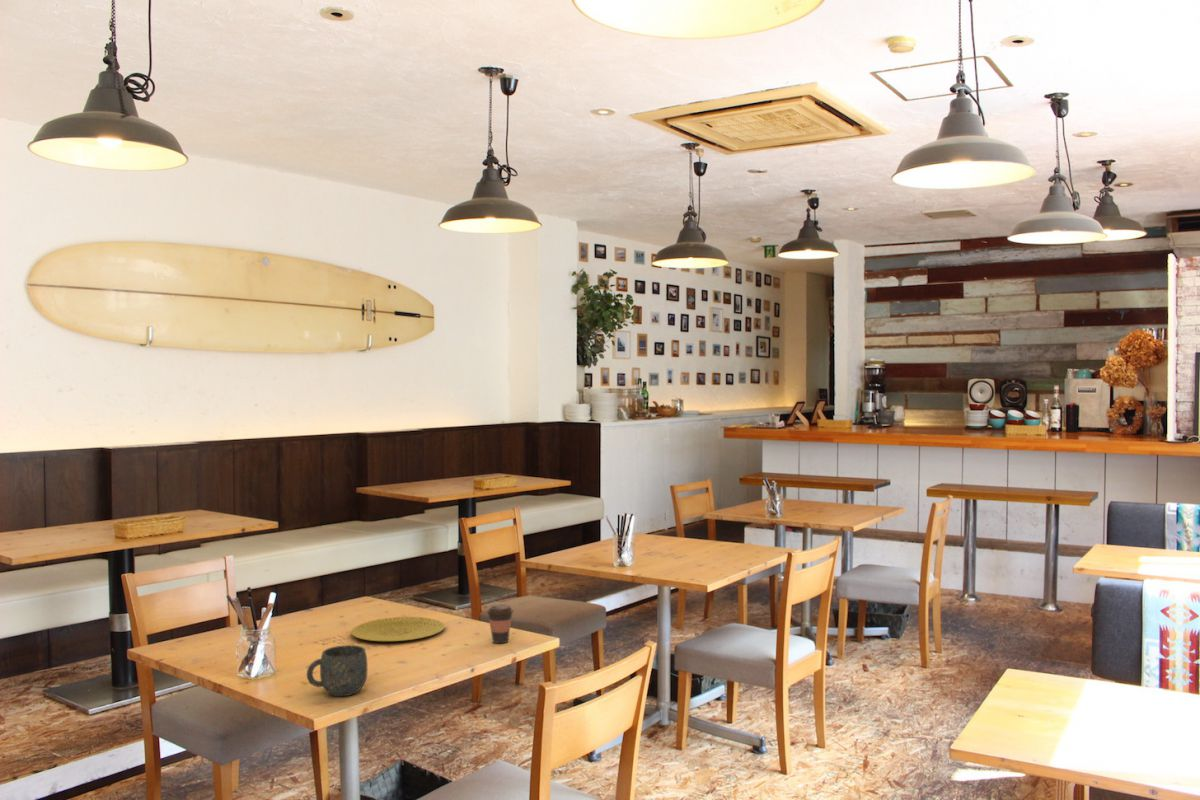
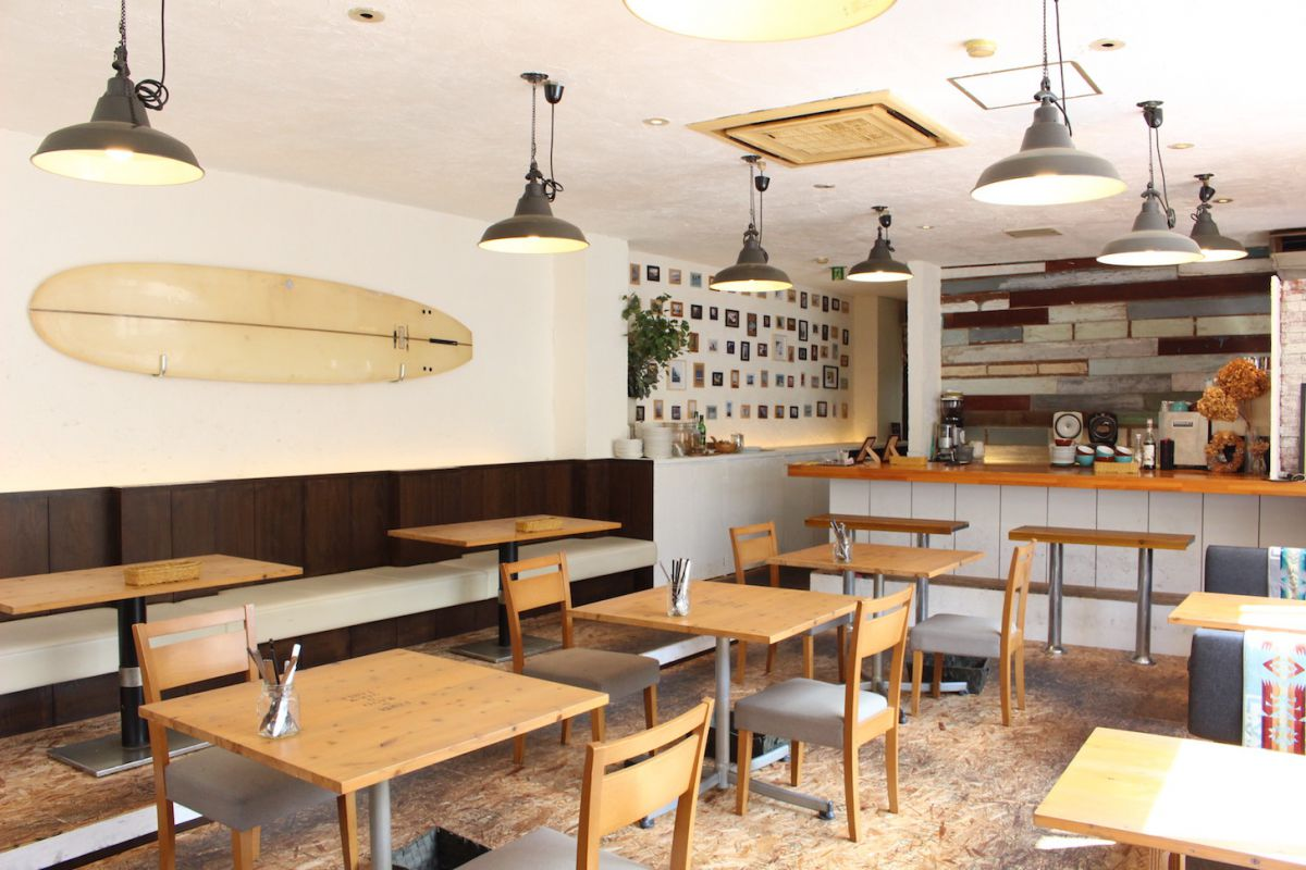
- mug (337, 672)
- coffee cup (500, 624)
- plate (398, 629)
